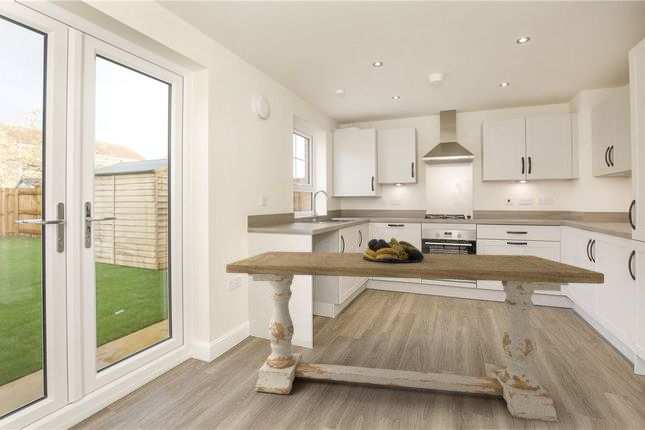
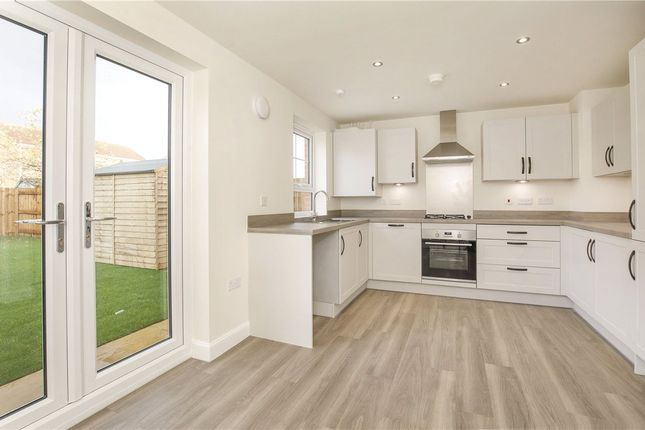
- fruit bowl (392, 248)
- dining table (393, 277)
